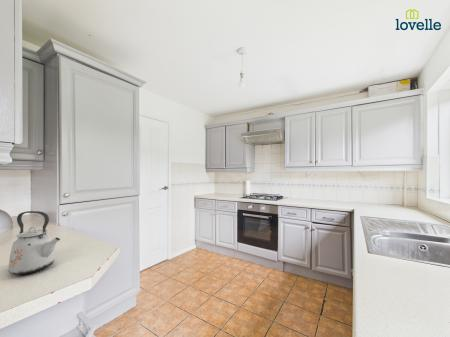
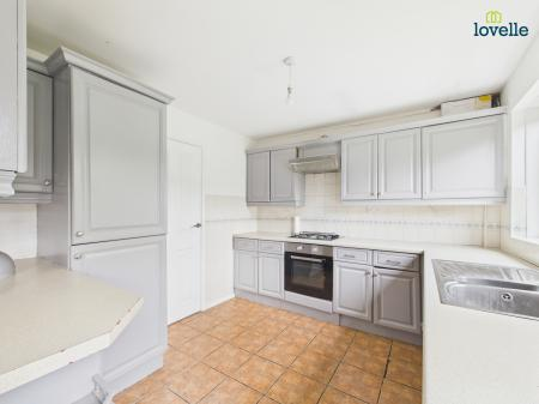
- kettle (38, 240)
